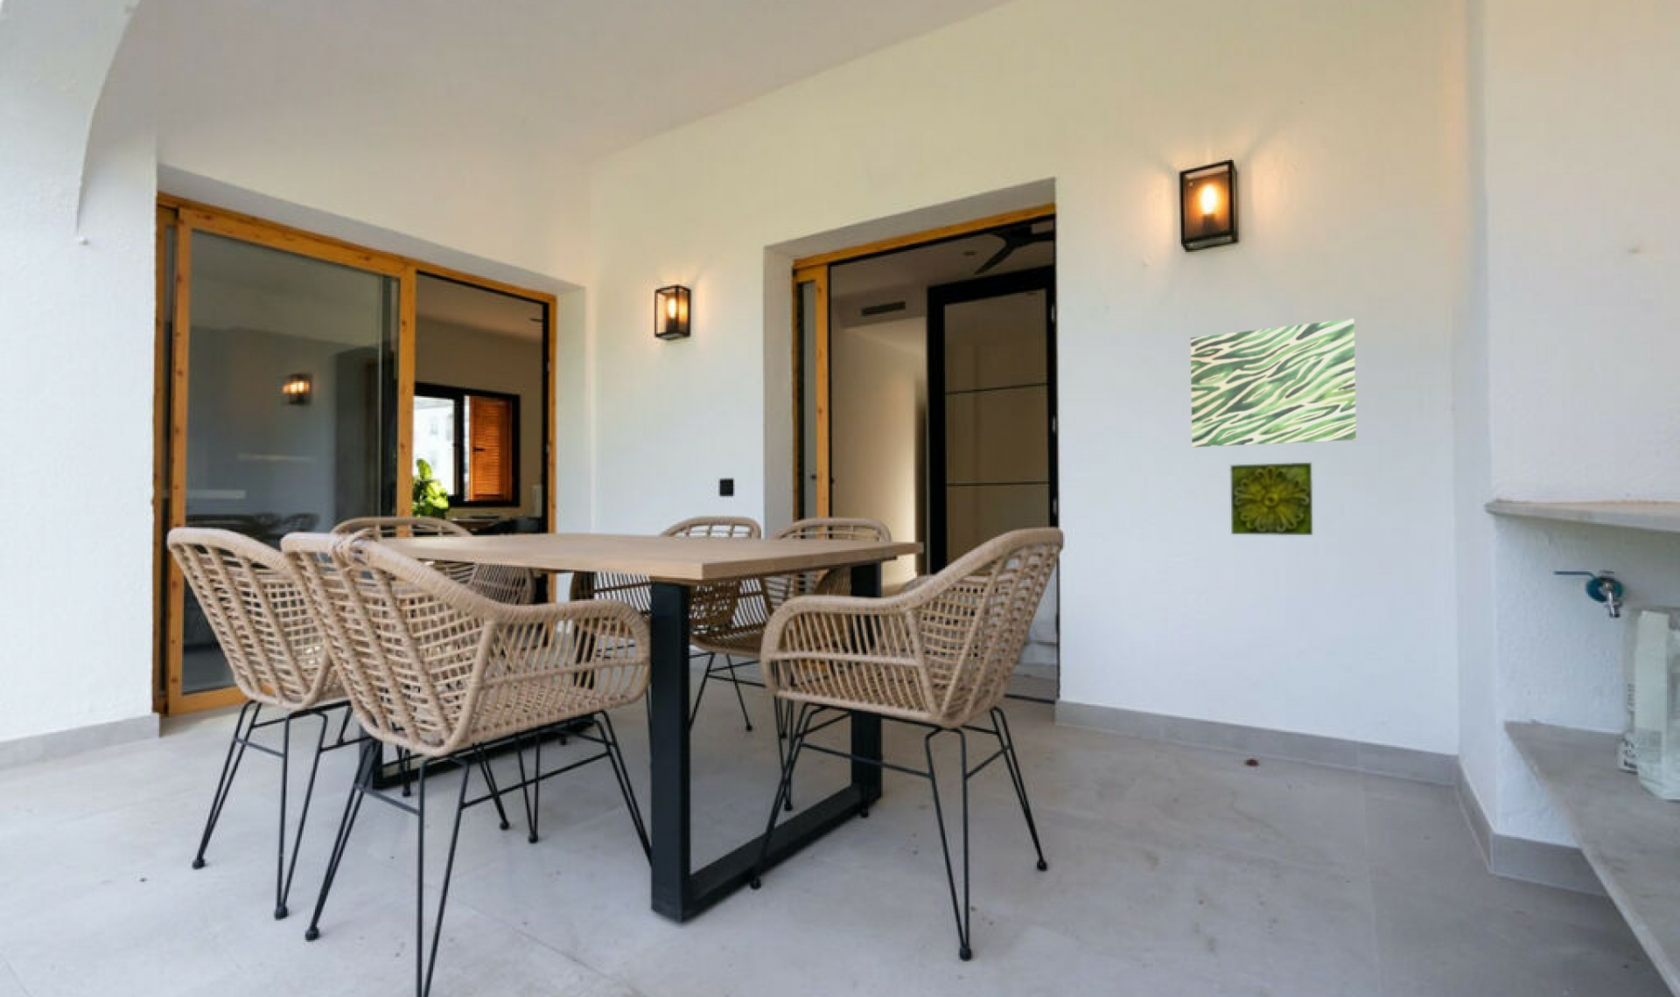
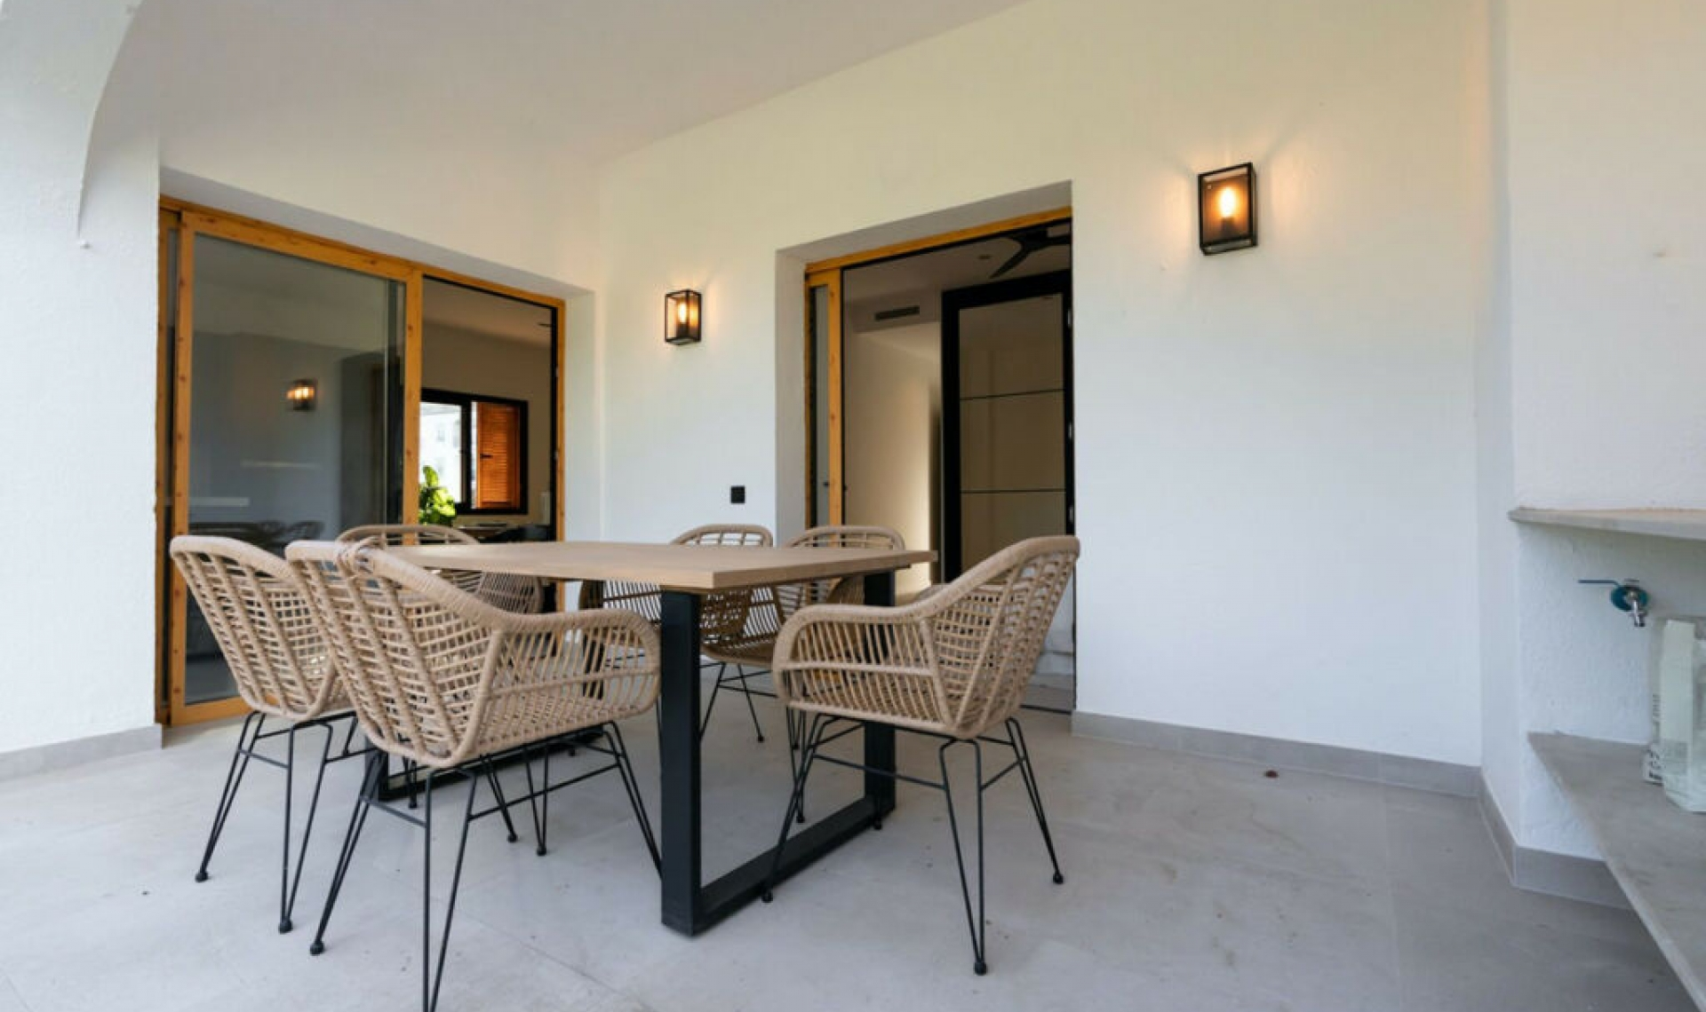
- wall art (1269, 386)
- decorative tile (1270, 498)
